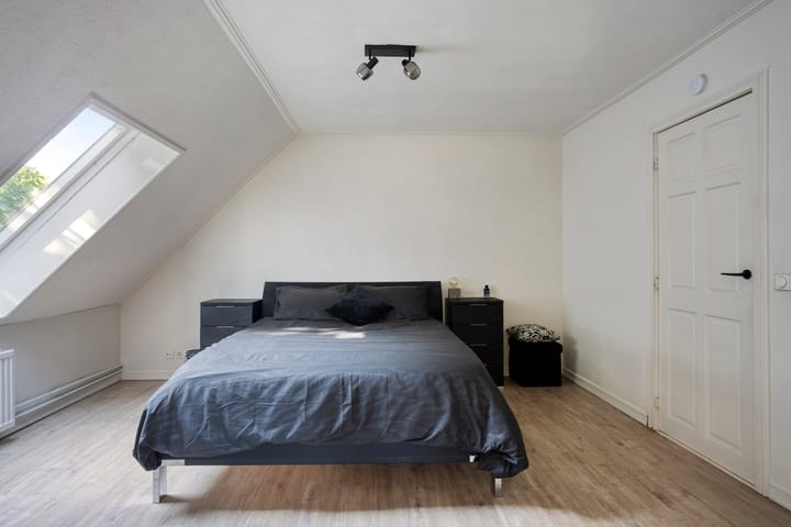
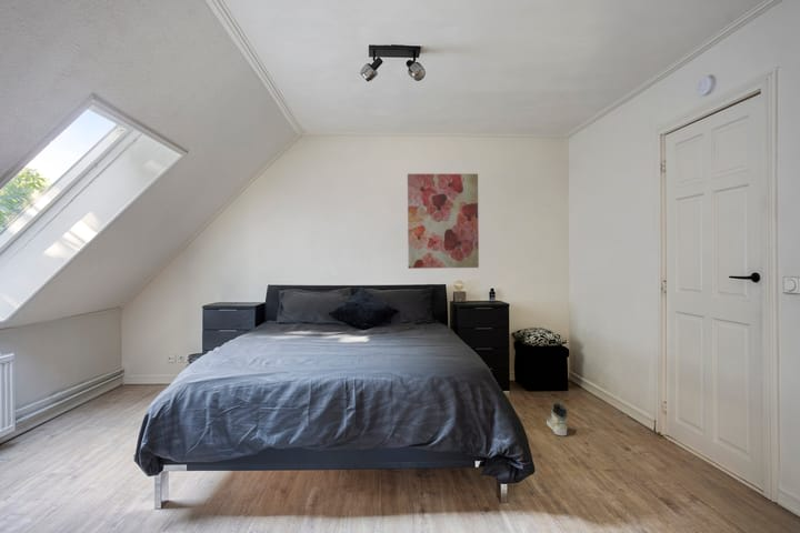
+ sneaker (557, 414)
+ wall art (442, 221)
